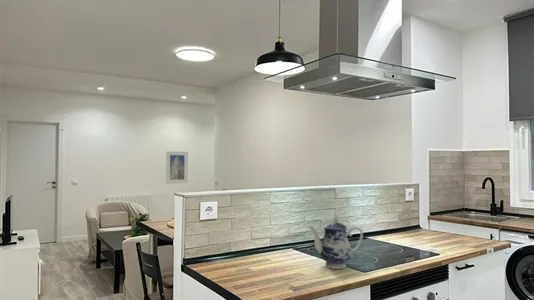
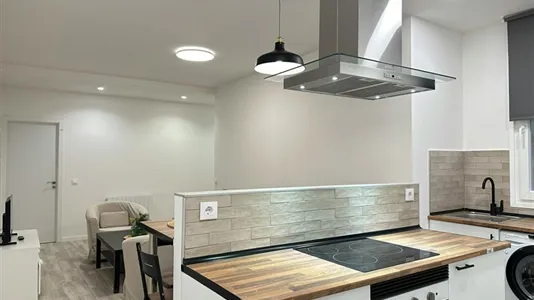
- teapot (335, 241)
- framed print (177, 167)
